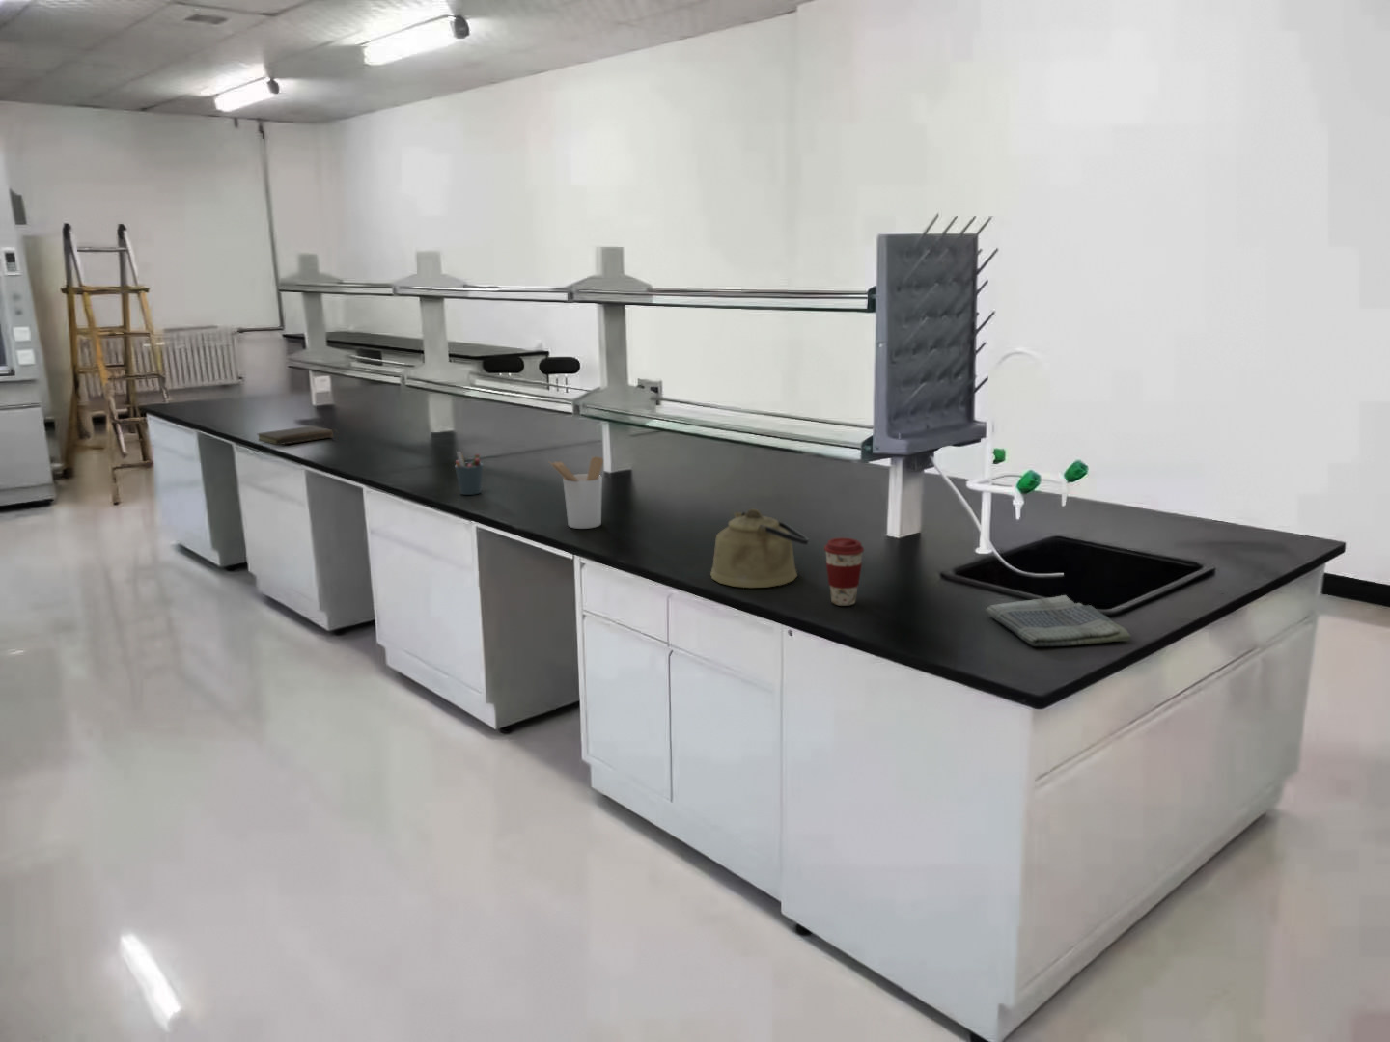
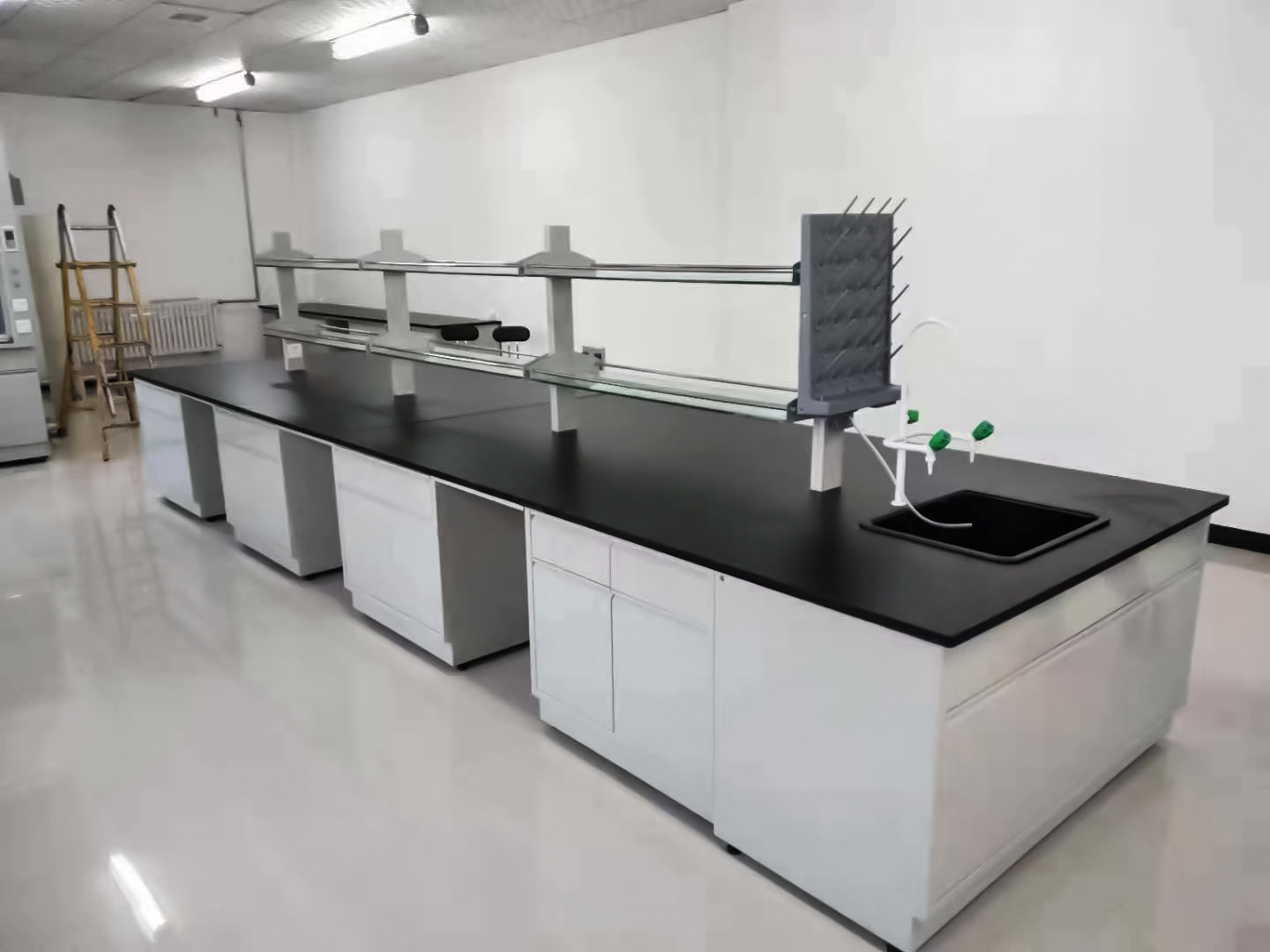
- pen holder (468, 471)
- coffee cup (844, 572)
- dish towel (1057, 620)
- kettle (752, 540)
- book (299, 436)
- utensil holder (576, 491)
